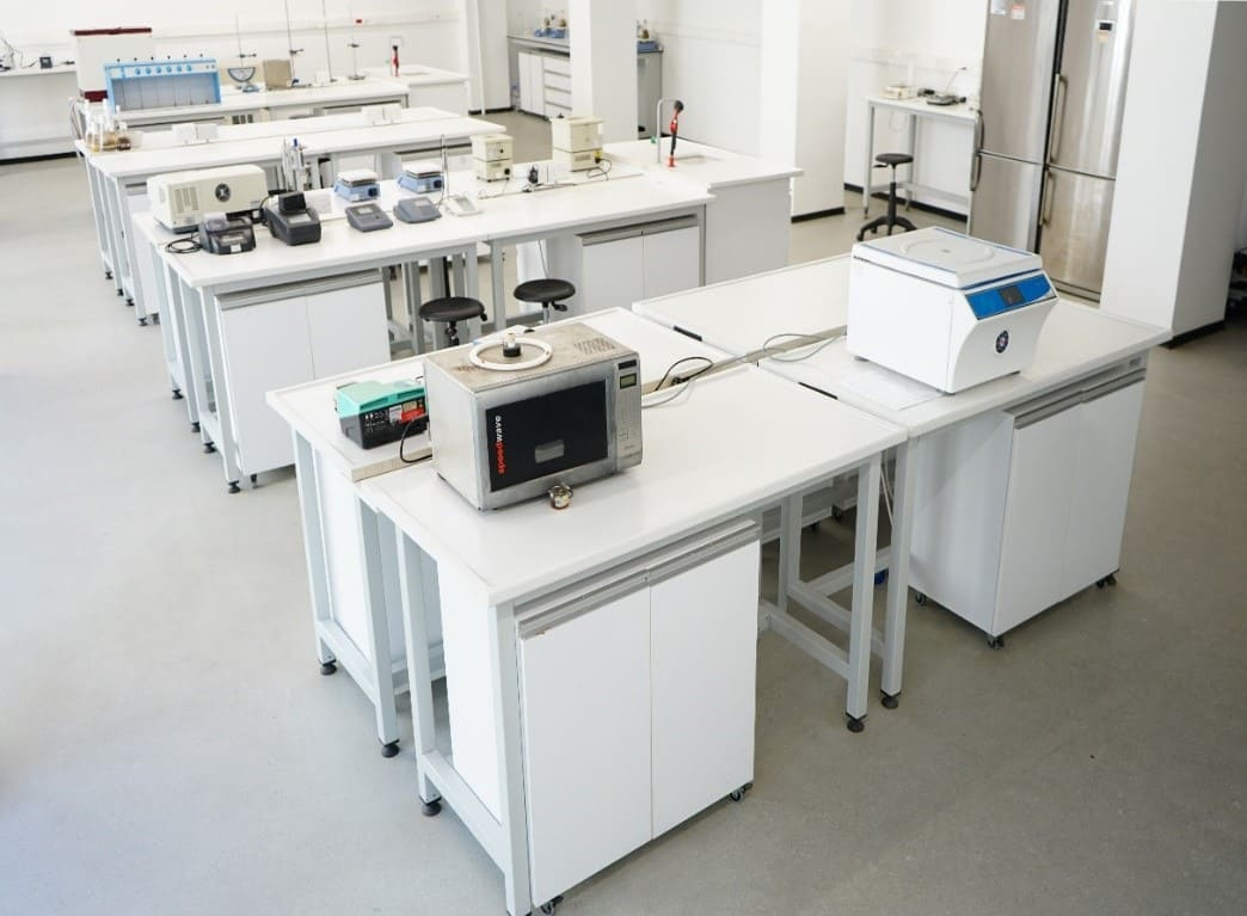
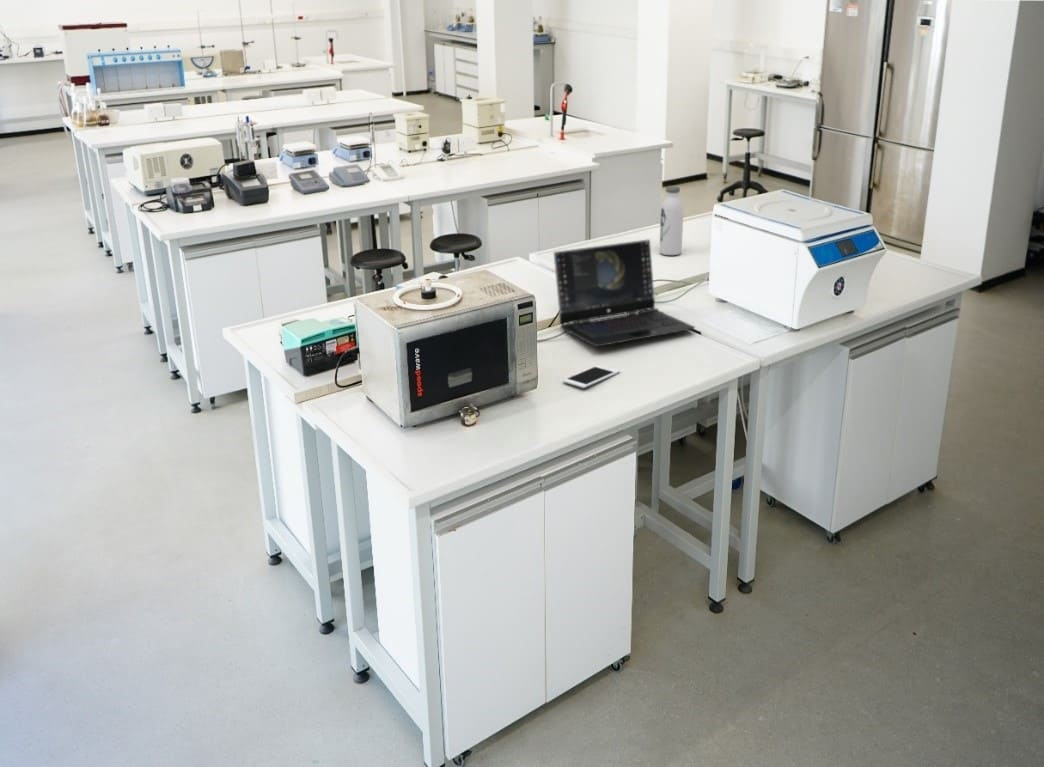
+ water bottle (671, 220)
+ cell phone (591, 376)
+ laptop (624, 292)
